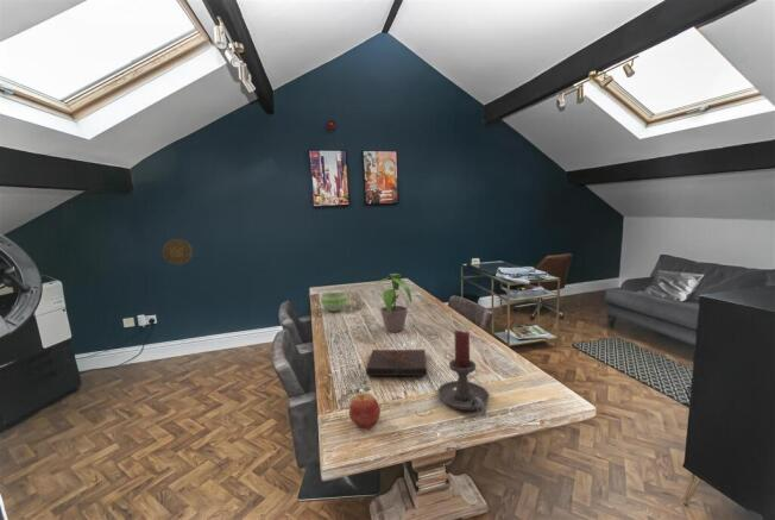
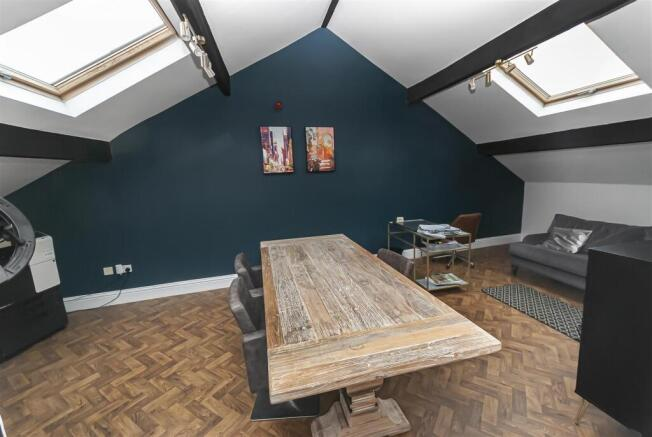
- candle holder (466, 368)
- decorative plate (177, 251)
- bowl (334, 302)
- apple (364, 408)
- potted plant (392, 301)
- book (397, 361)
